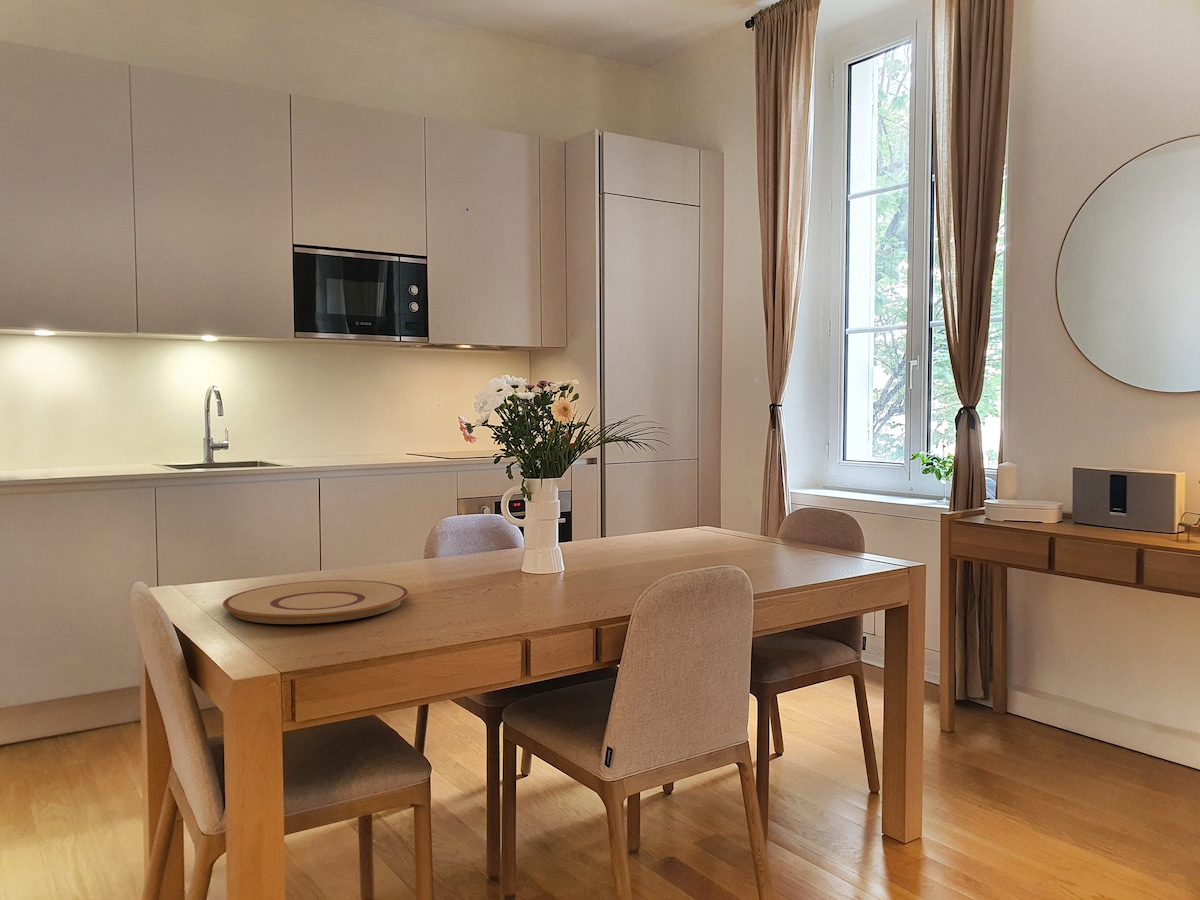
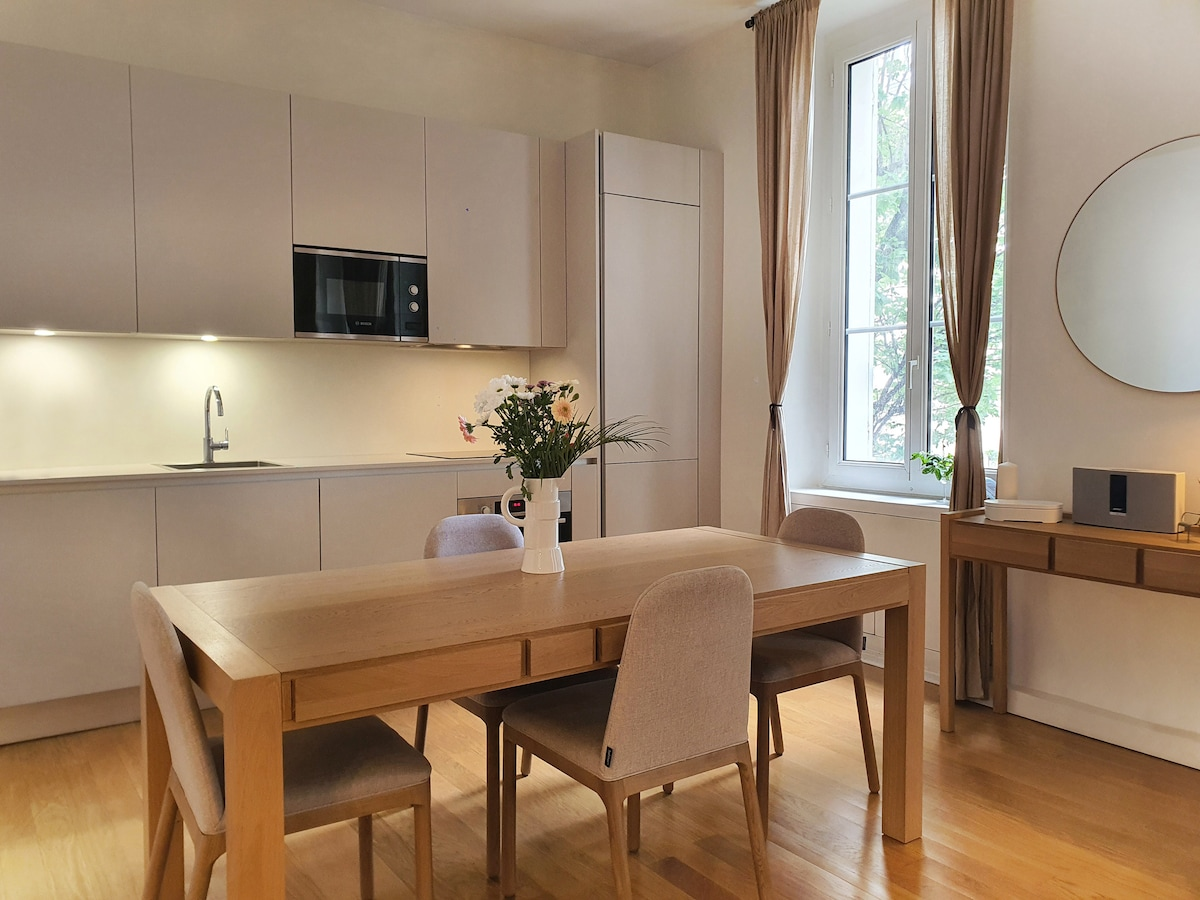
- plate (318, 600)
